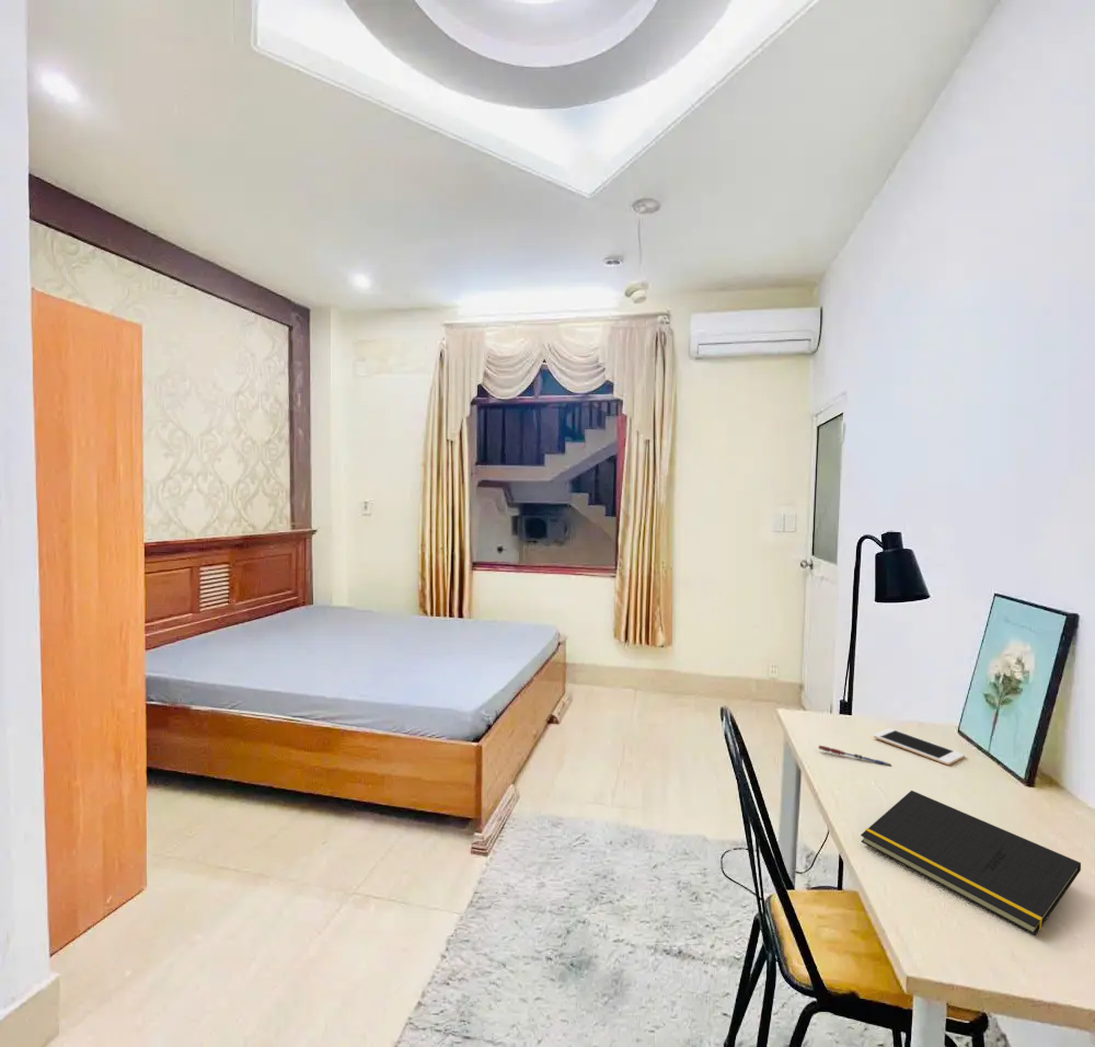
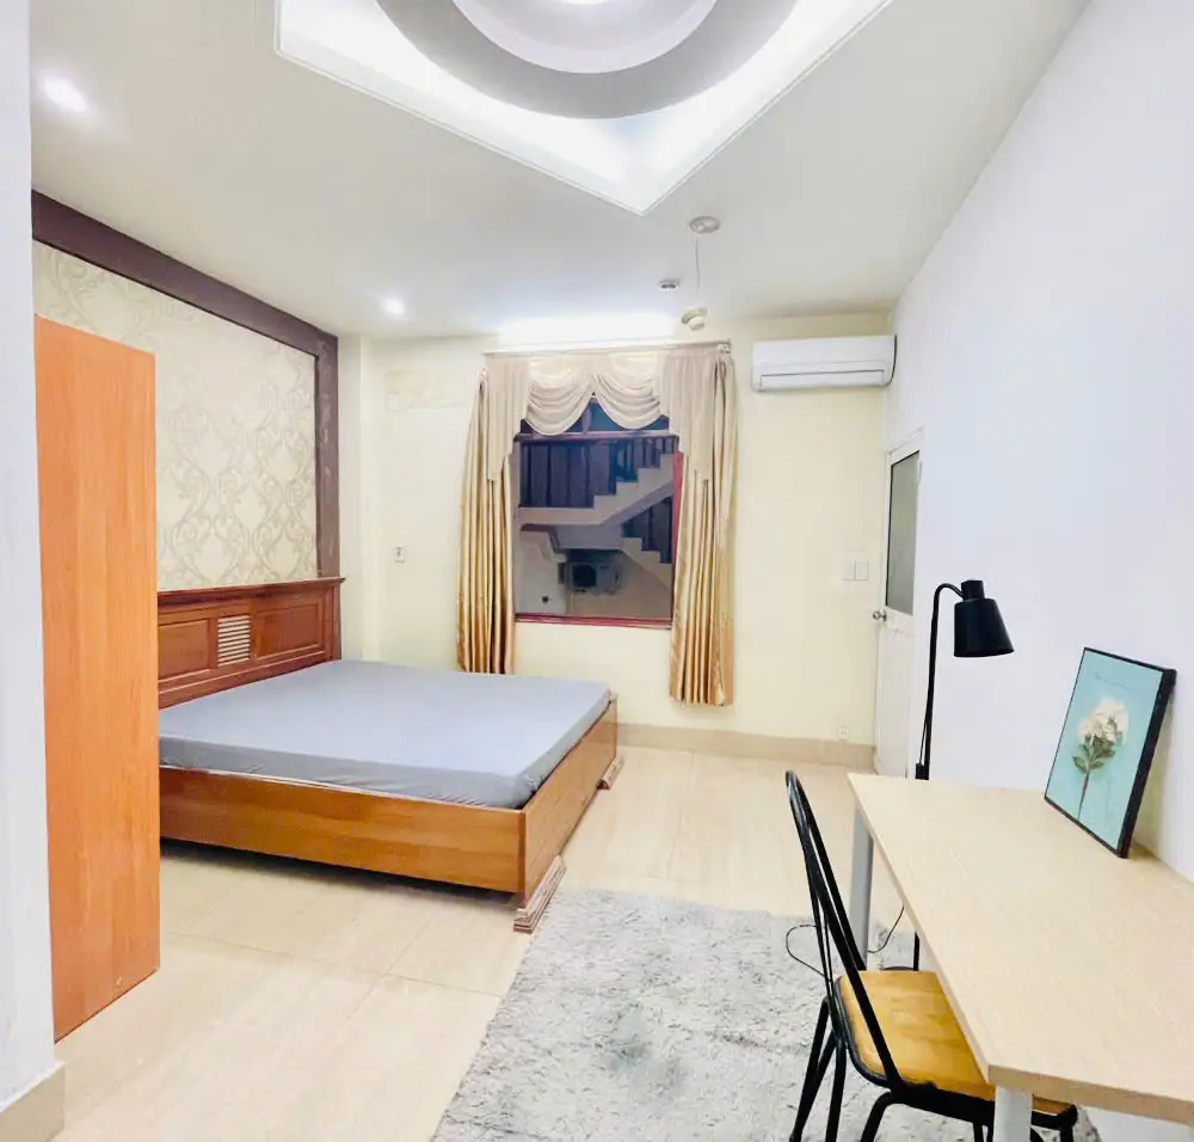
- cell phone (917, 745)
- notepad (964, 851)
- pen (853, 755)
